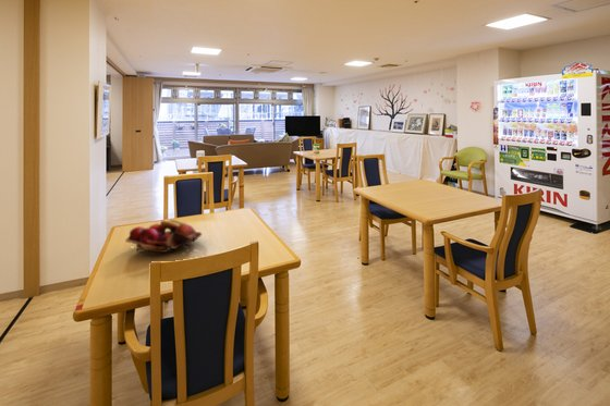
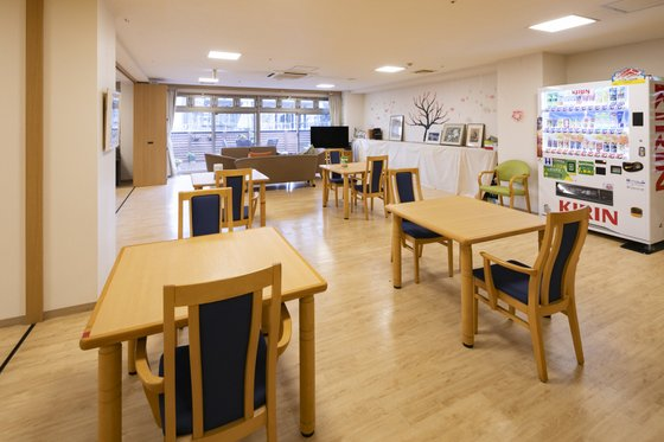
- fruit basket (166, 234)
